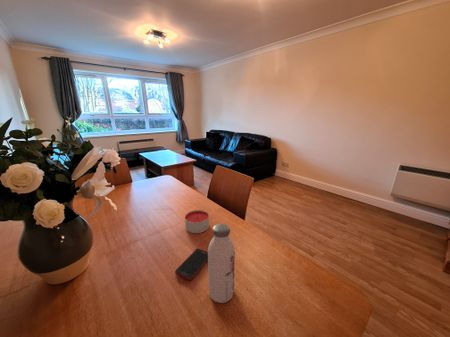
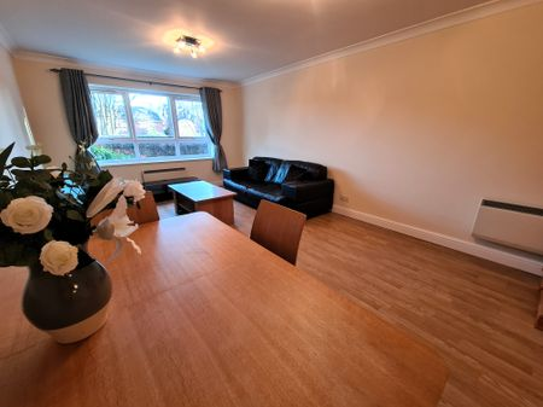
- candle (197, 220)
- cell phone (194, 263)
- water bottle (221, 261)
